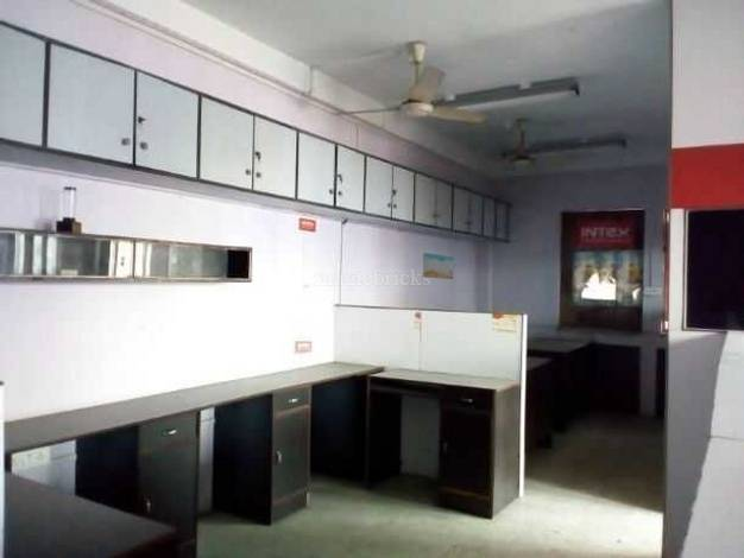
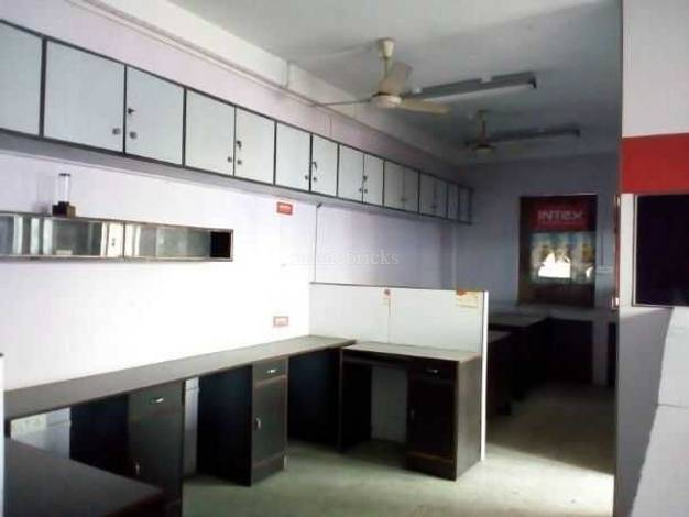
- wall art (437, 266)
